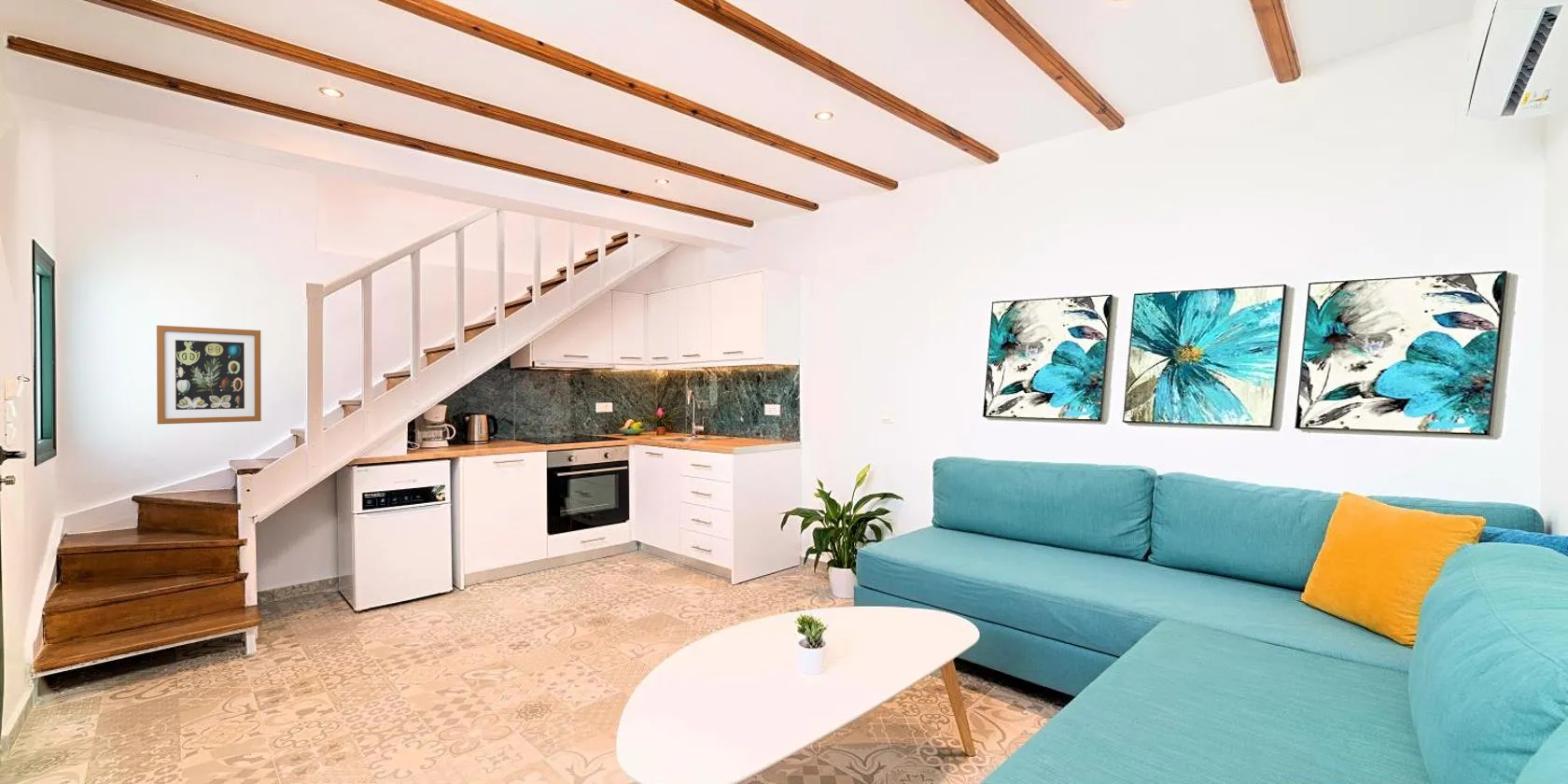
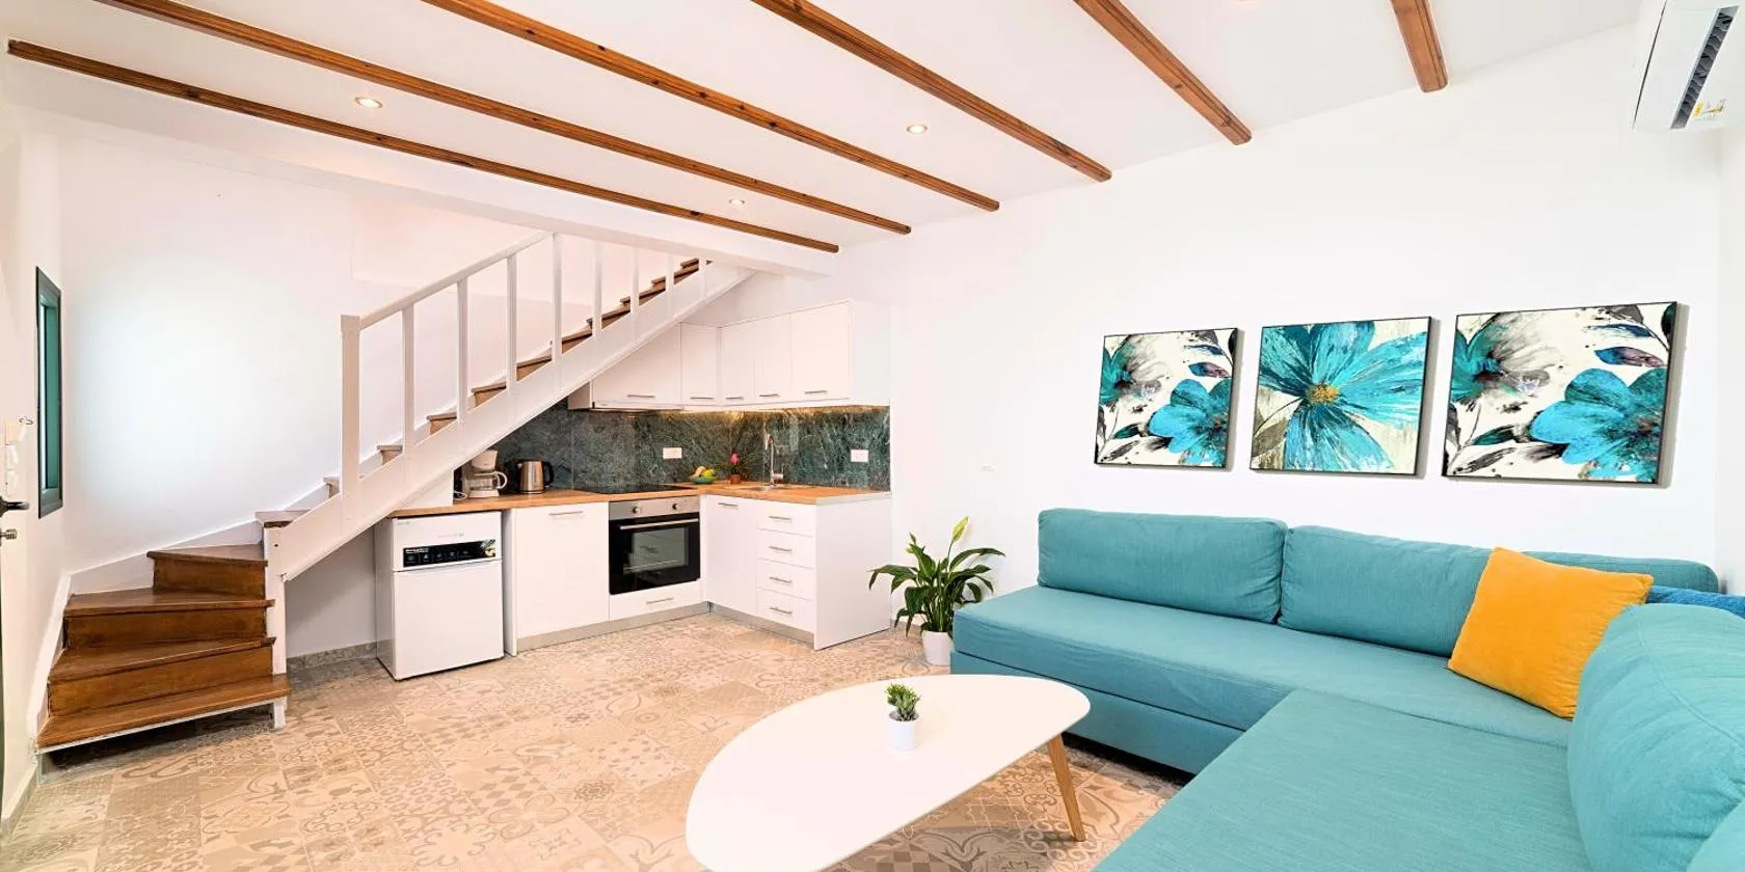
- wall art (211, 375)
